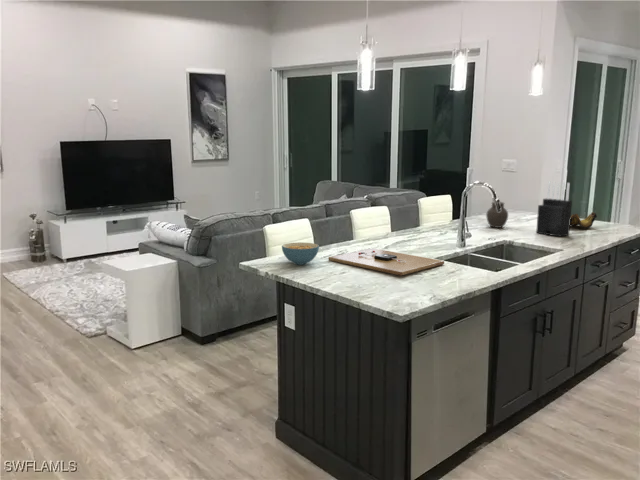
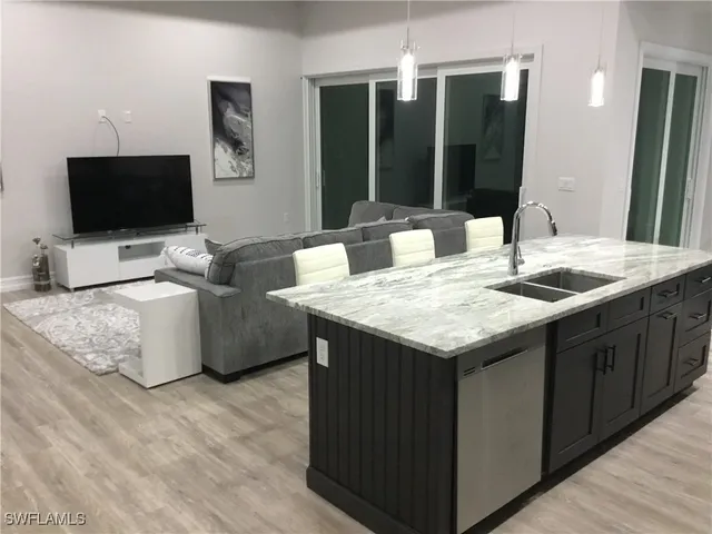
- cereal bowl (300, 254)
- jar (497, 213)
- banana bunch (577, 219)
- knife block (553, 208)
- cutting board (385, 258)
